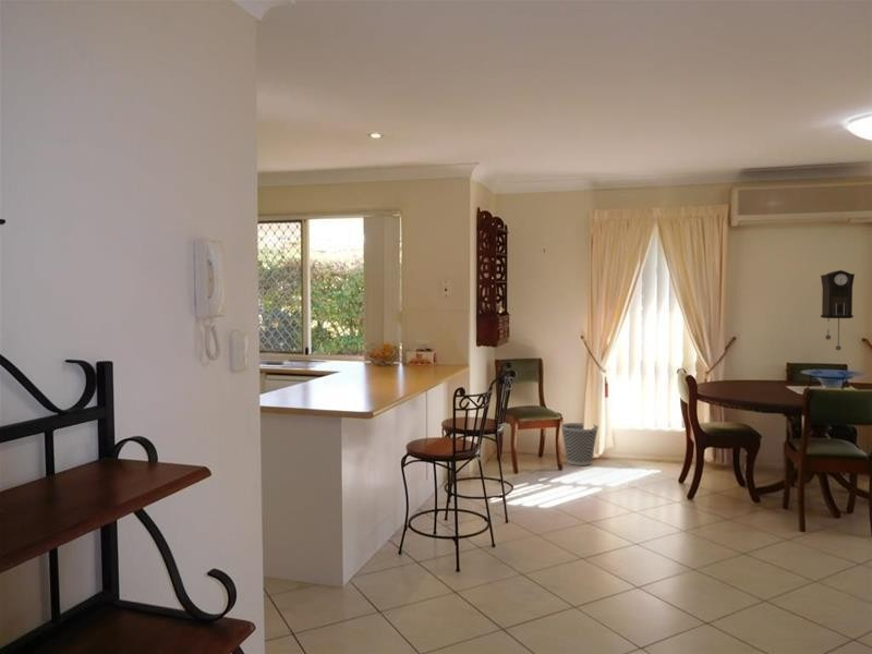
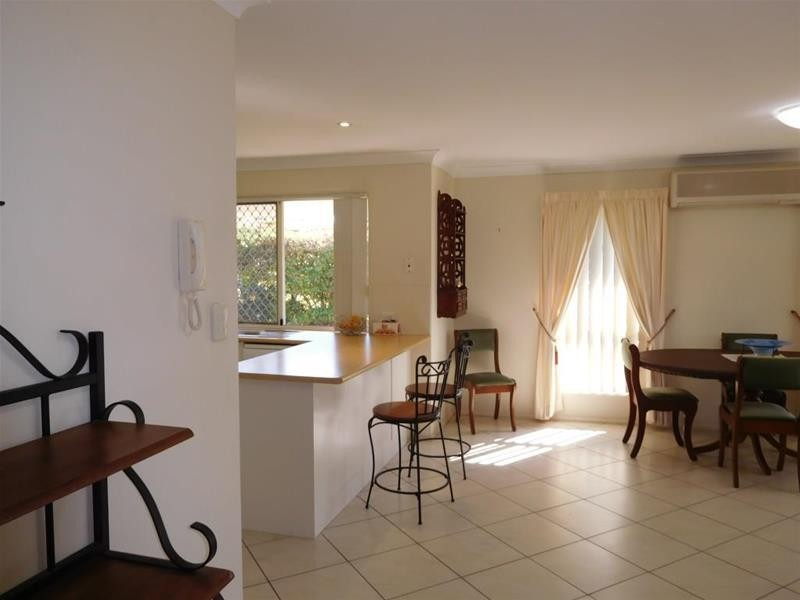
- pendulum clock (836, 311)
- wastebasket (579, 444)
